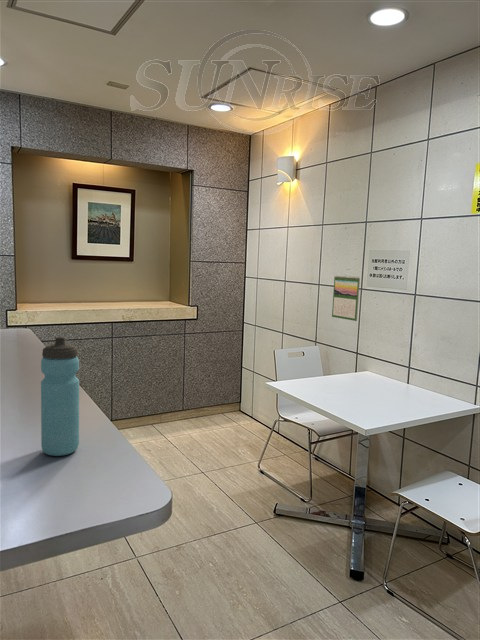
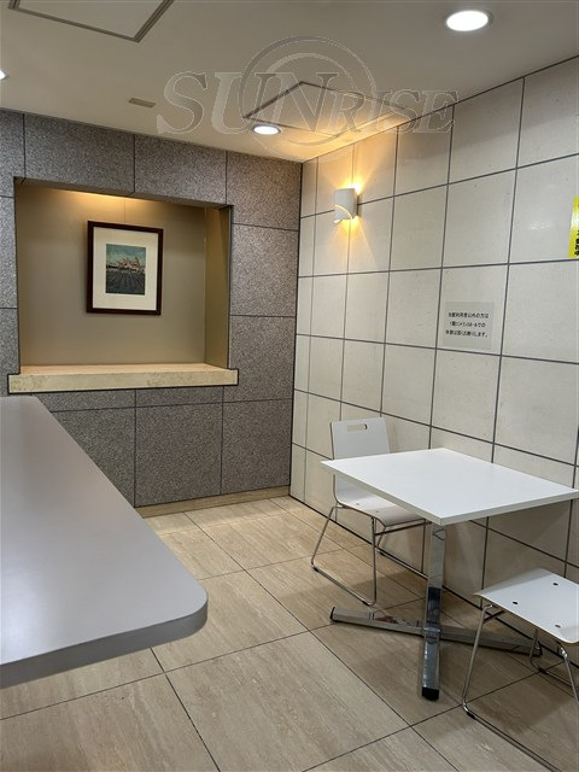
- calendar (345, 297)
- water bottle (60, 394)
